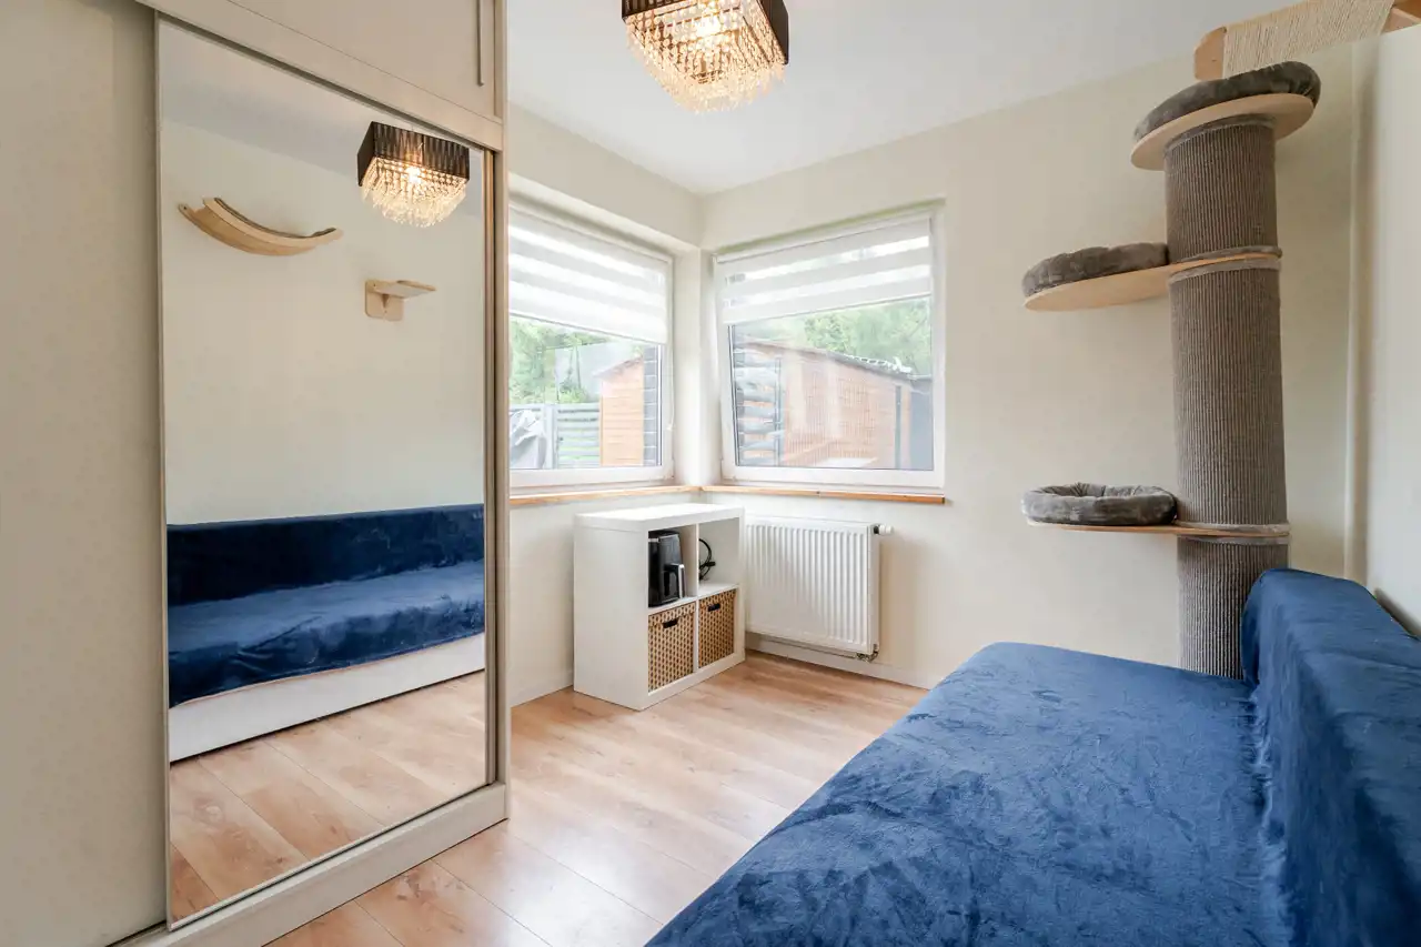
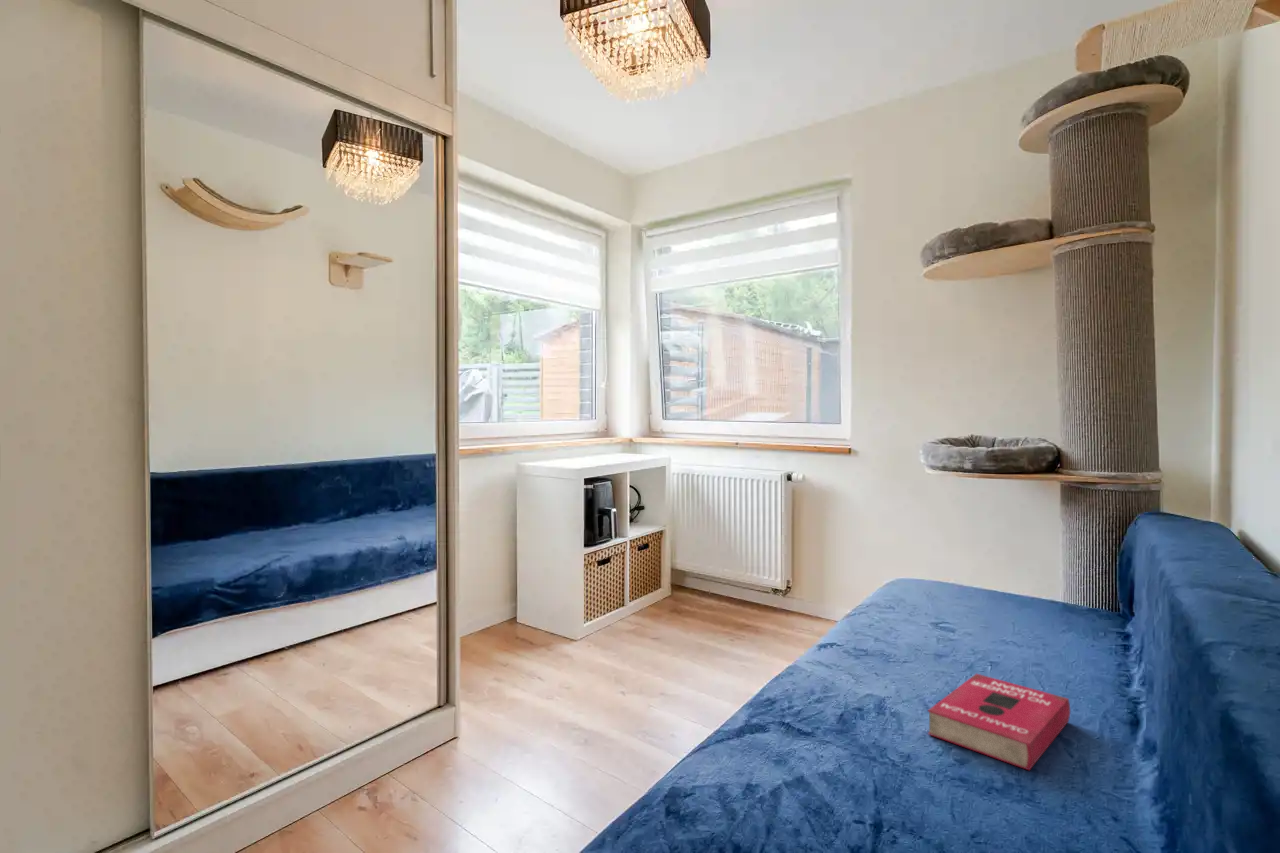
+ book (1000, 716)
